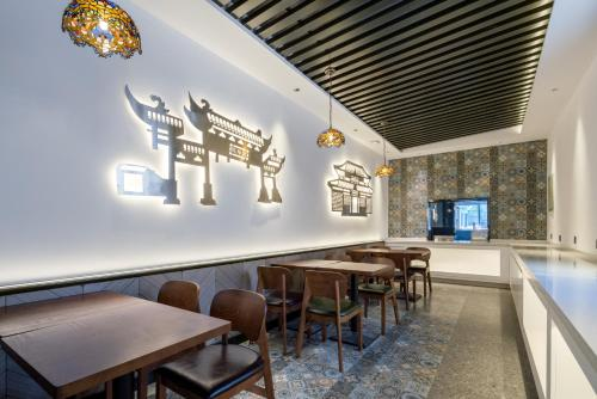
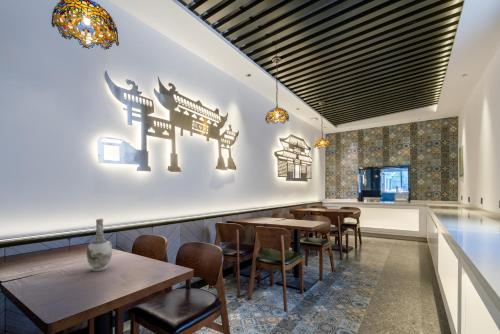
+ vase (99, 244)
